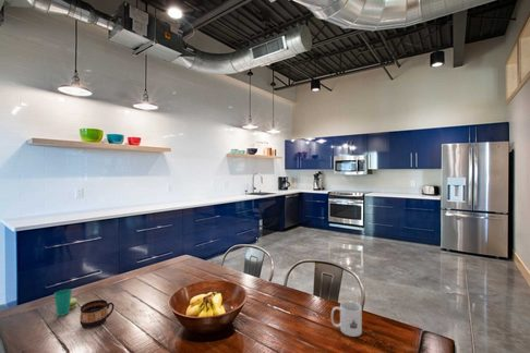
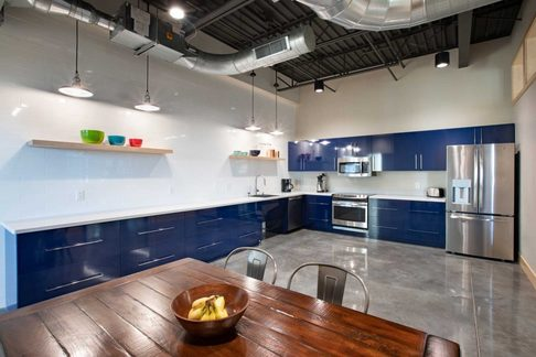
- cup (95, 314)
- mug (346, 317)
- cup (65, 300)
